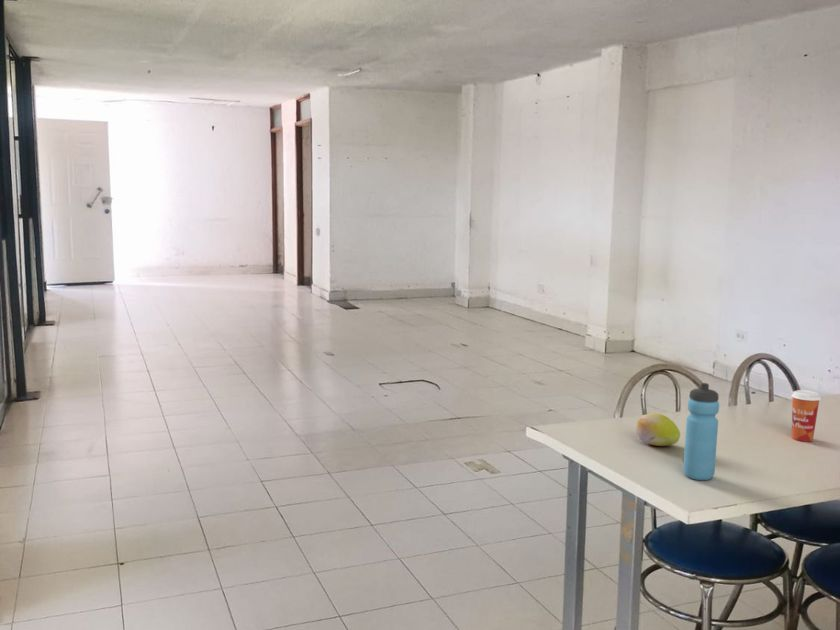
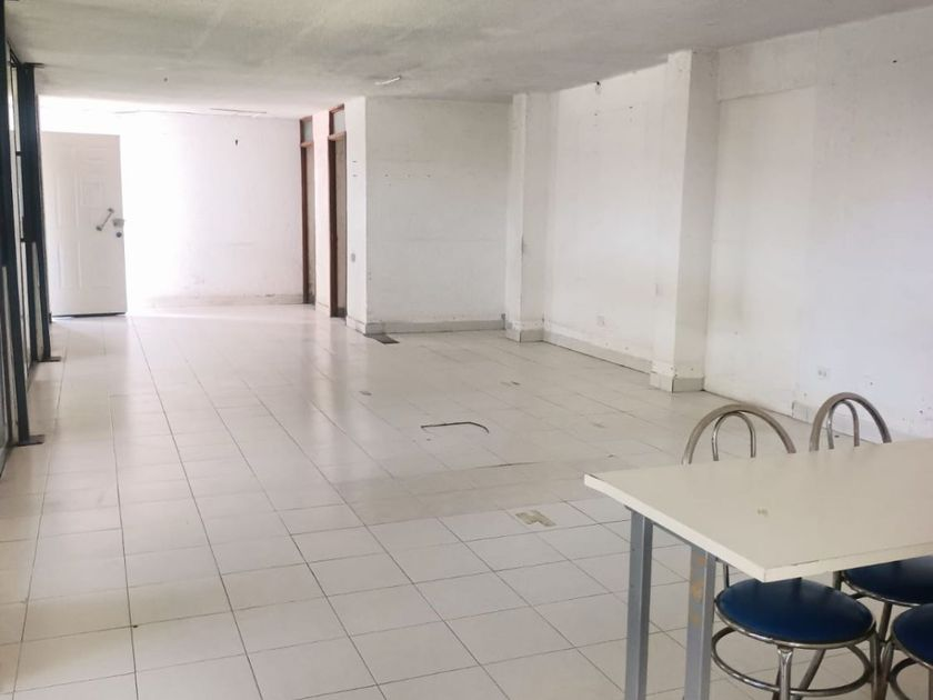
- water bottle (701, 430)
- paper cup (804, 416)
- fruit (658, 429)
